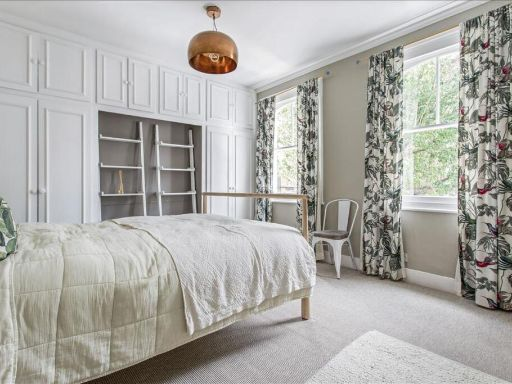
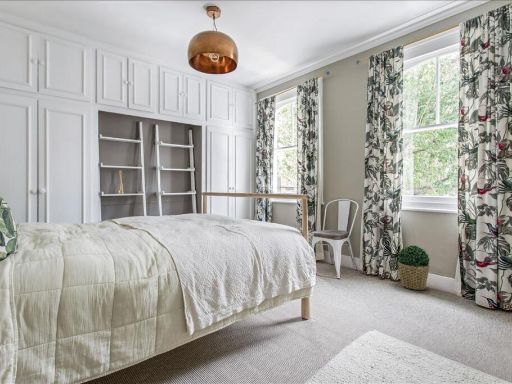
+ potted plant (413, 266)
